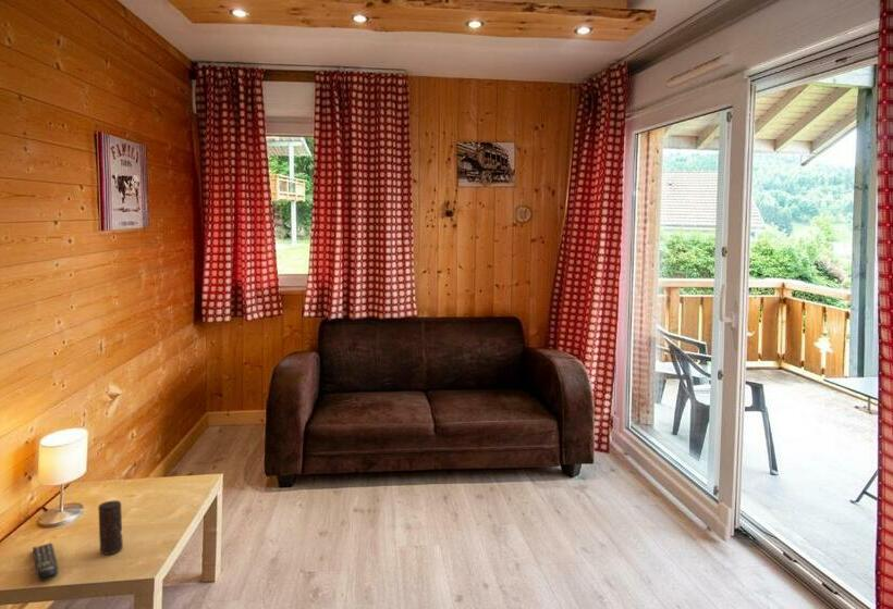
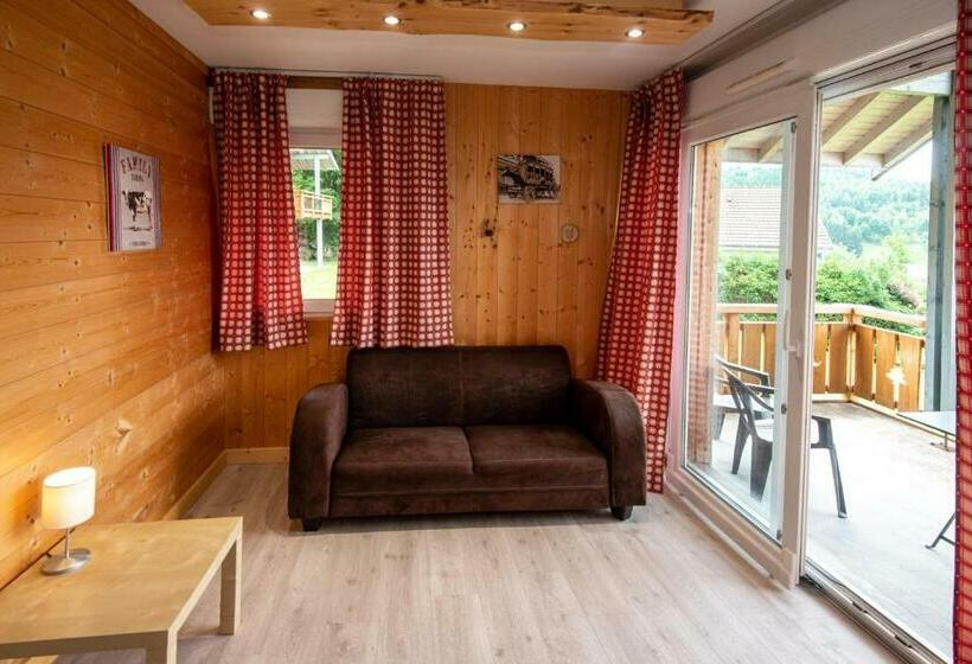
- remote control (45, 560)
- candle (110, 526)
